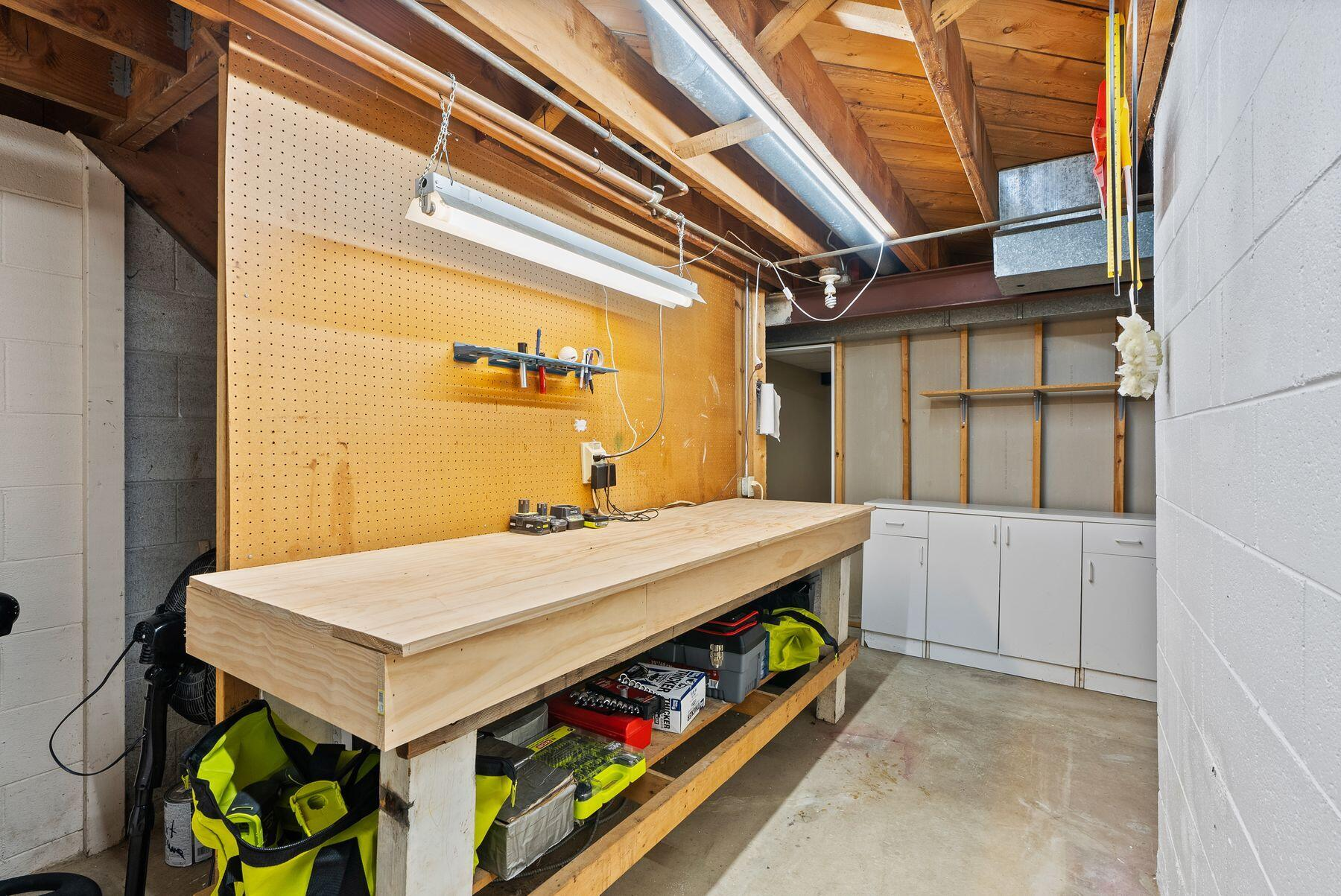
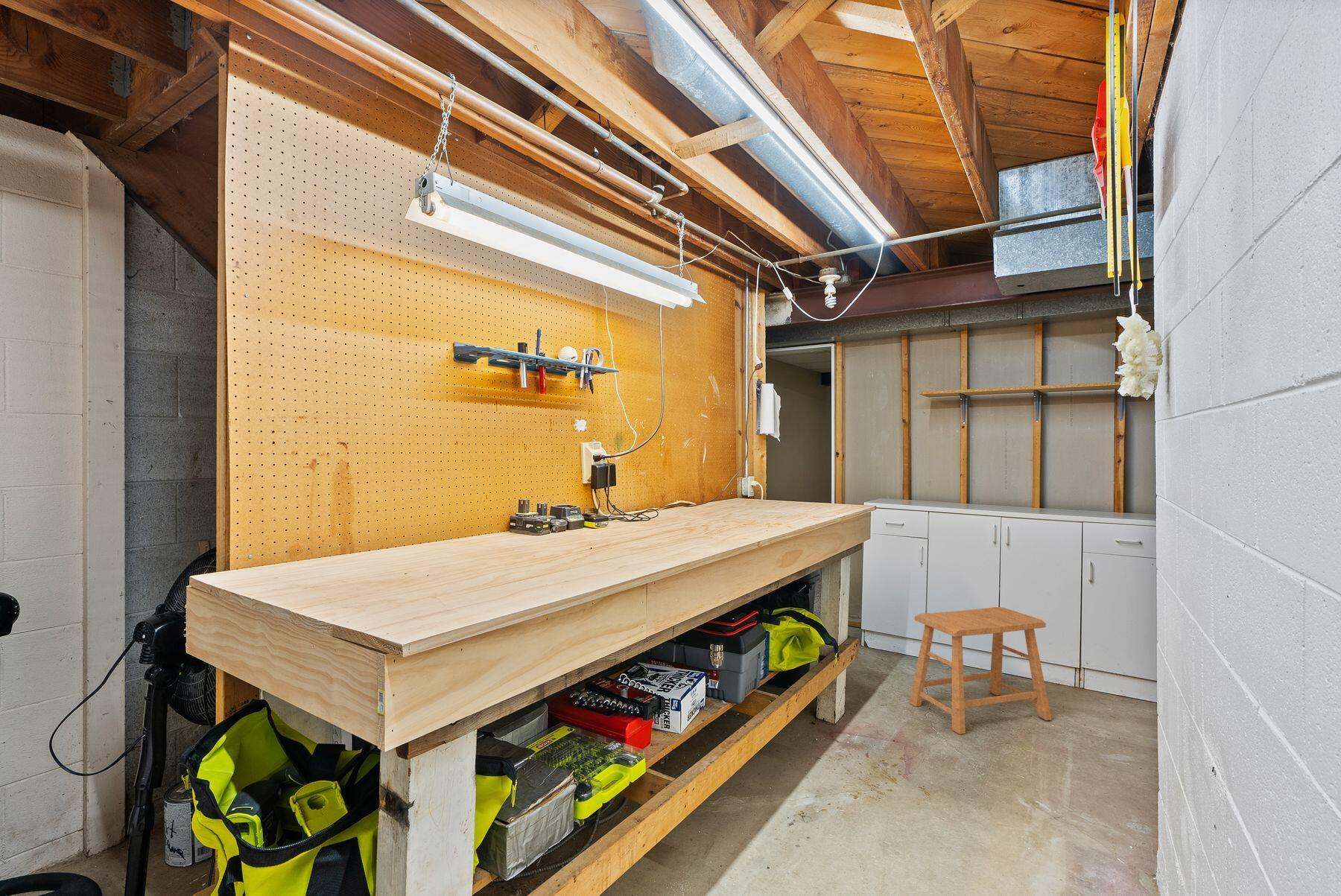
+ stool (979, 674)
